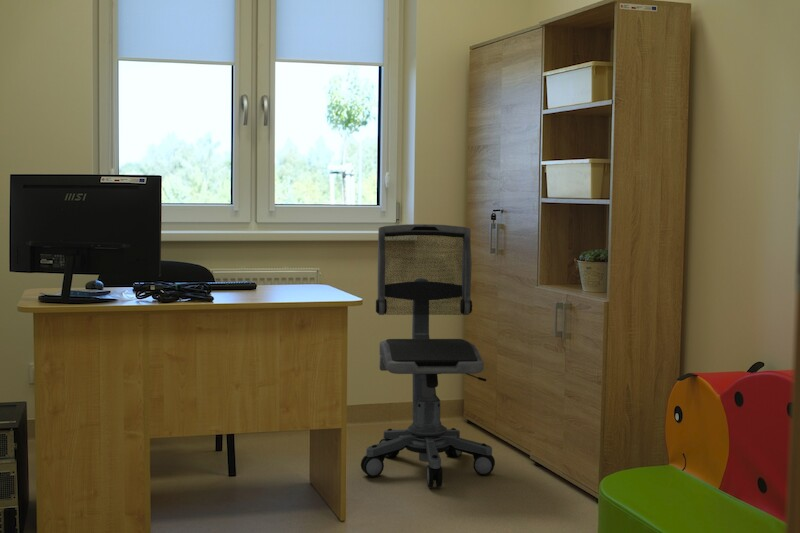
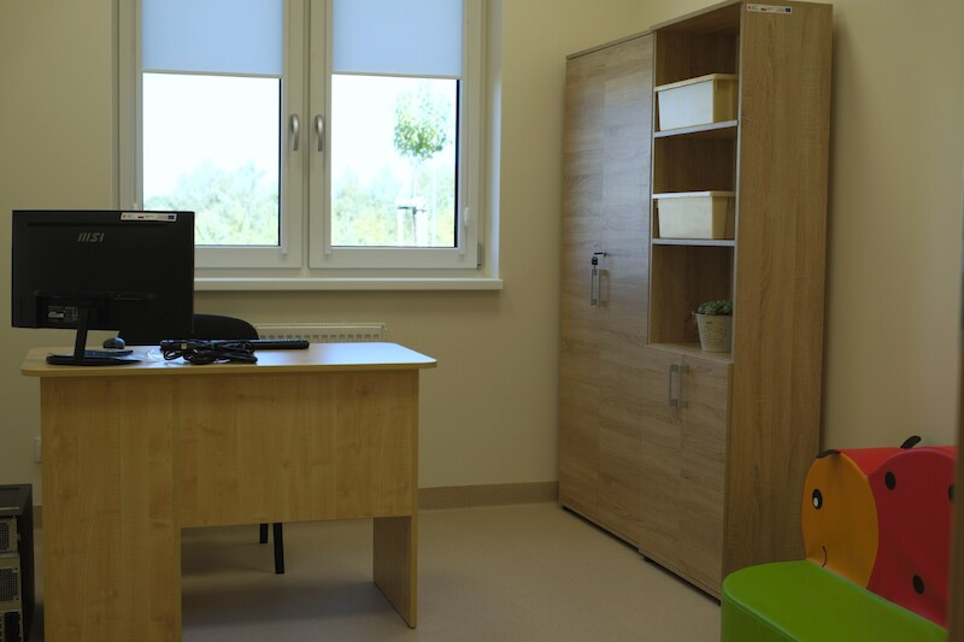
- office chair (427, 347)
